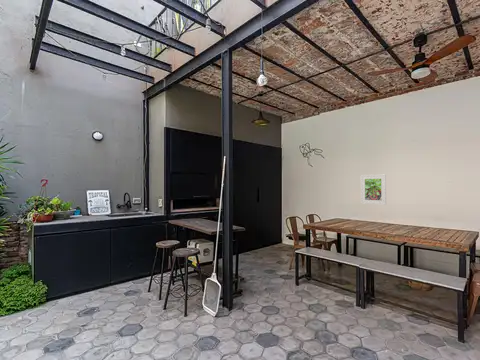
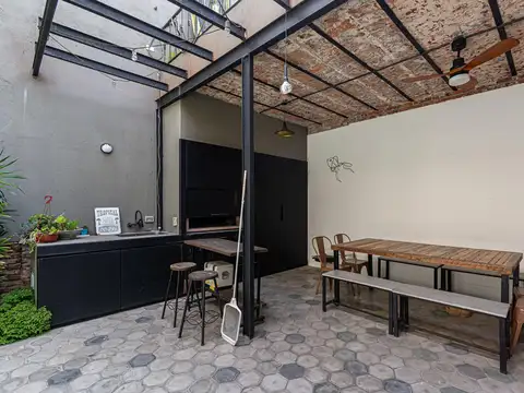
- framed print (373, 189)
